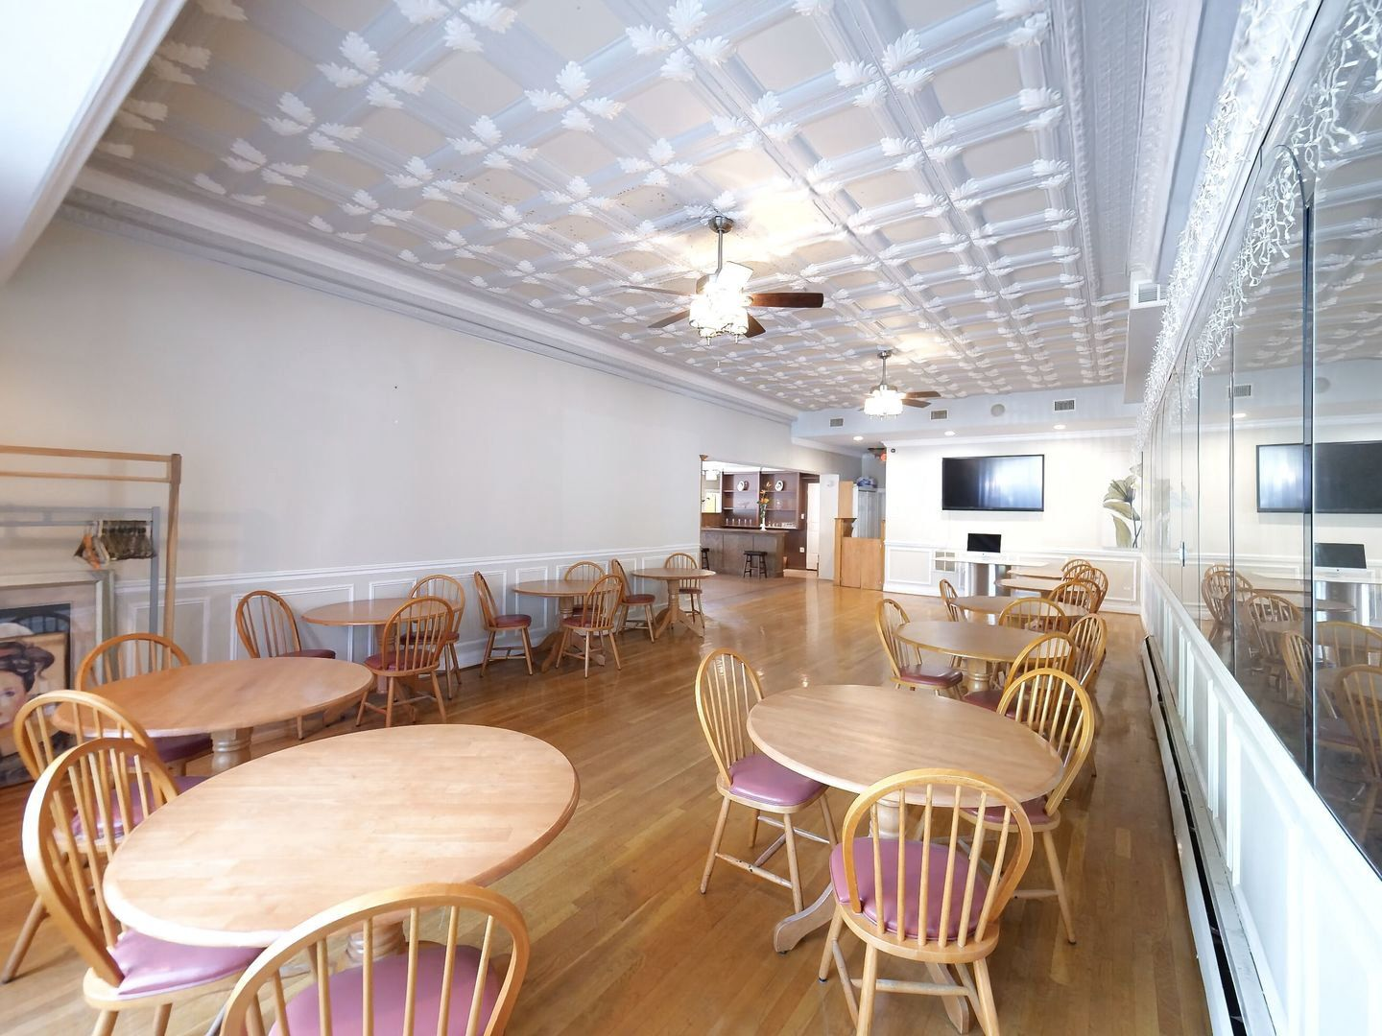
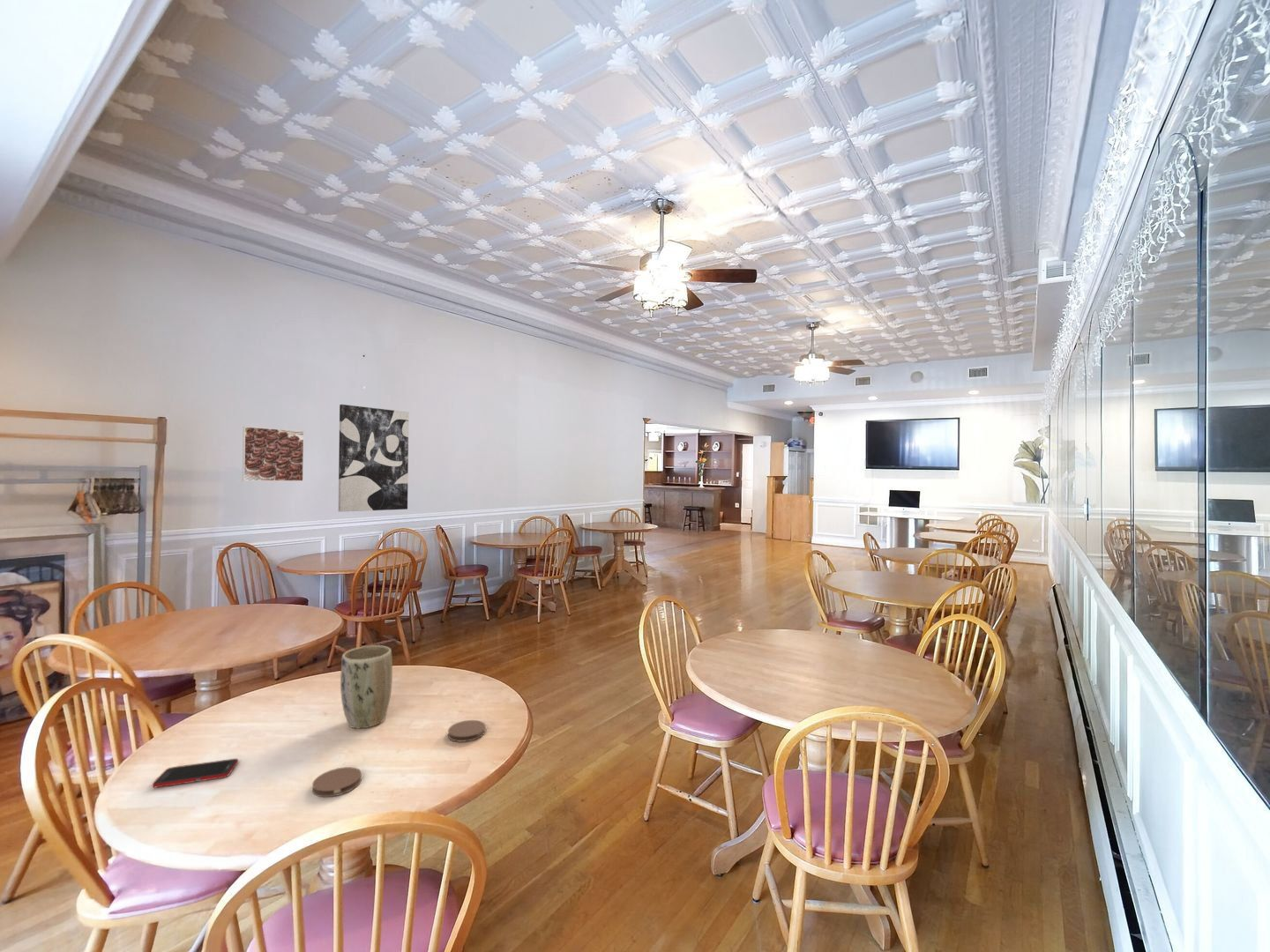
+ cell phone (197, 772)
+ coaster (467, 730)
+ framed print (274, 455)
+ plant pot (367, 686)
+ wall art (375, 459)
+ coaster (337, 781)
